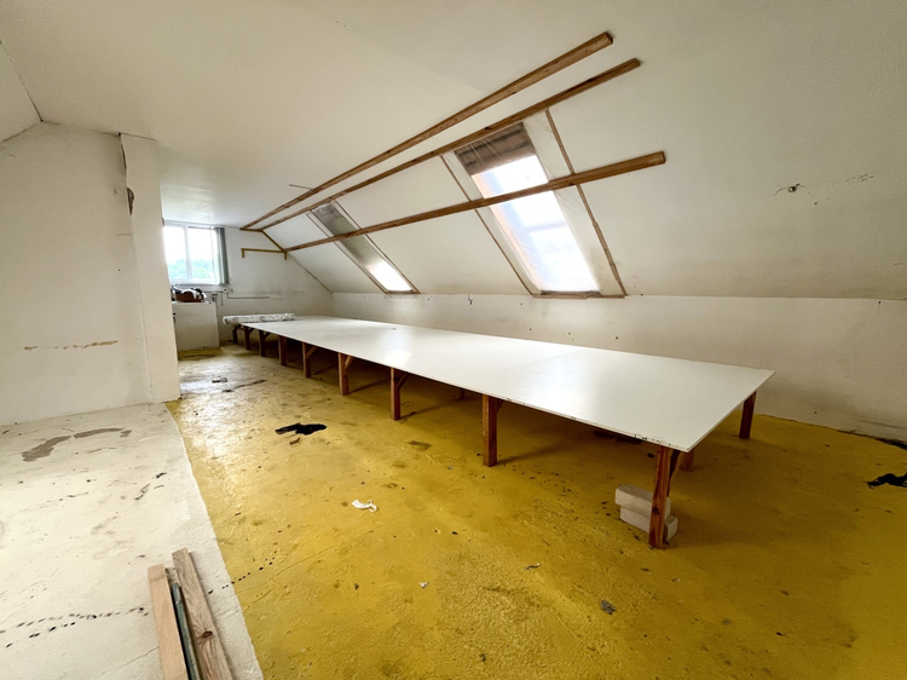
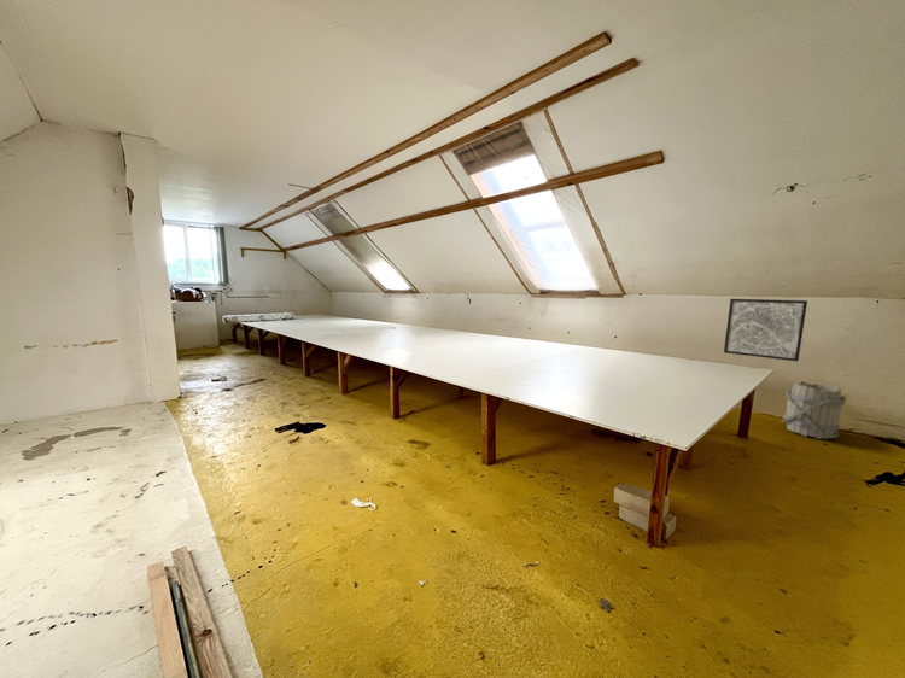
+ wall art (763, 328)
+ bucket (812, 408)
